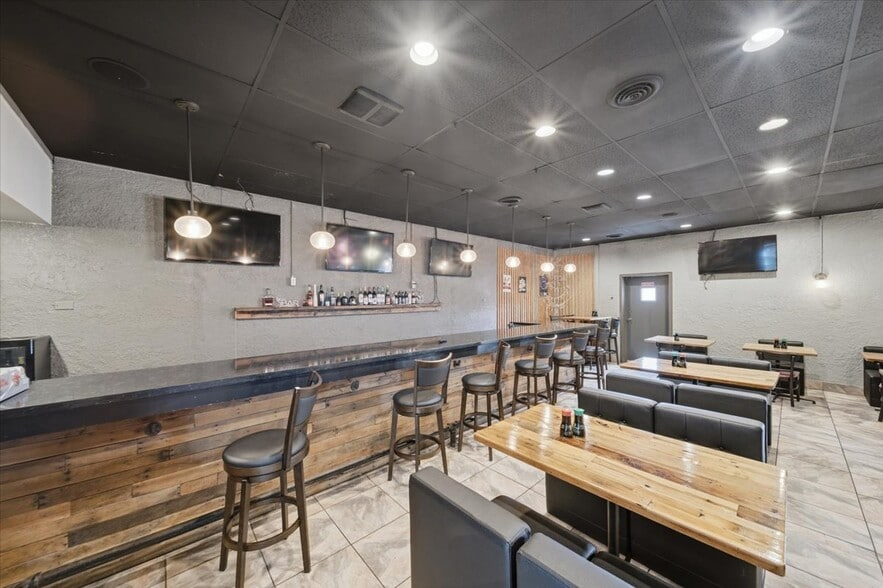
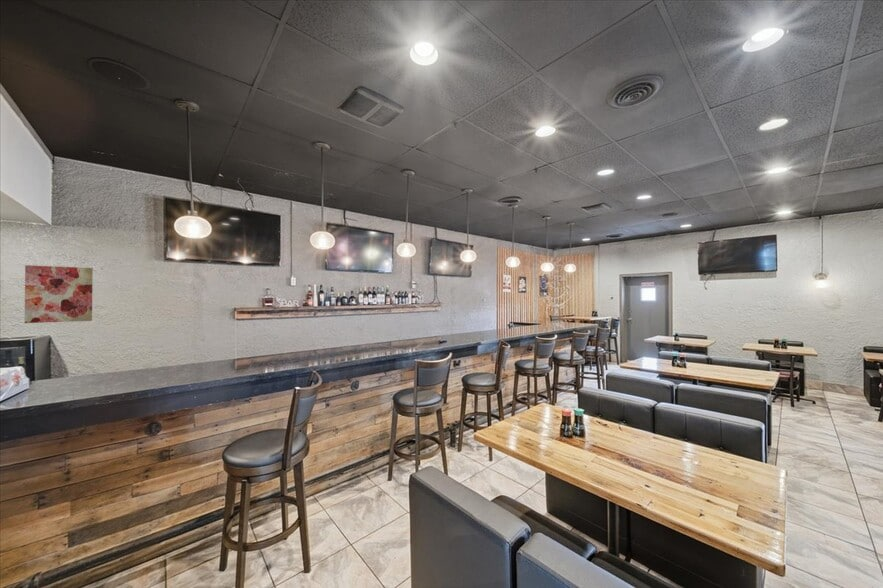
+ wall art (60, 294)
